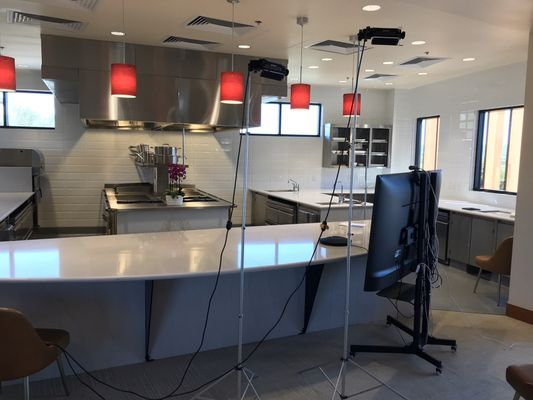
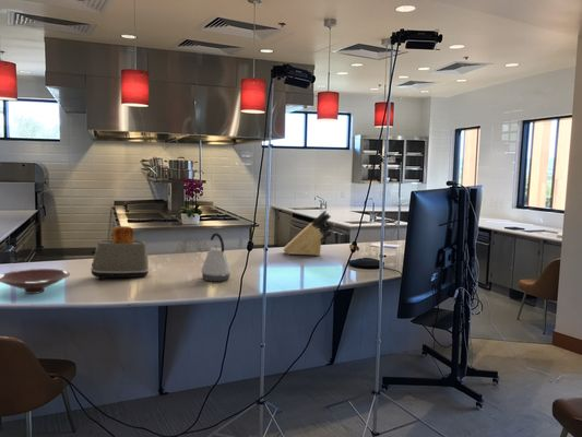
+ kettle (215, 256)
+ bowl (34, 283)
+ knife block (309, 232)
+ toaster (120, 251)
